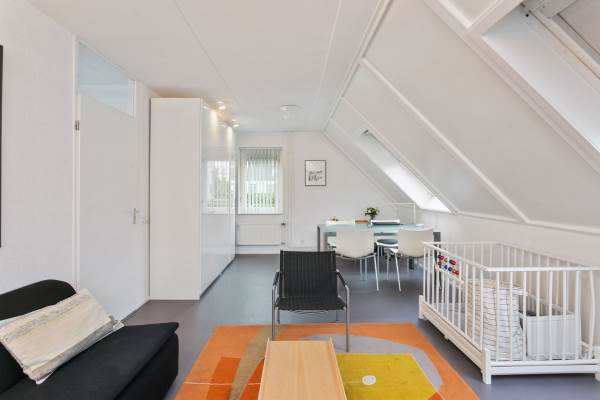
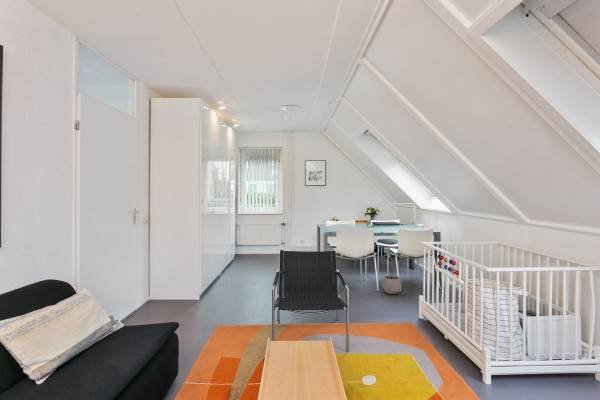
+ plant pot (391, 281)
